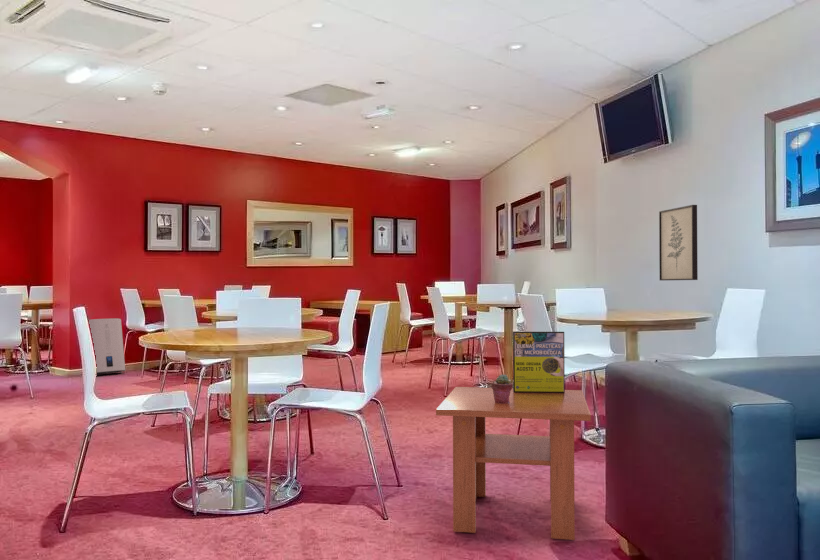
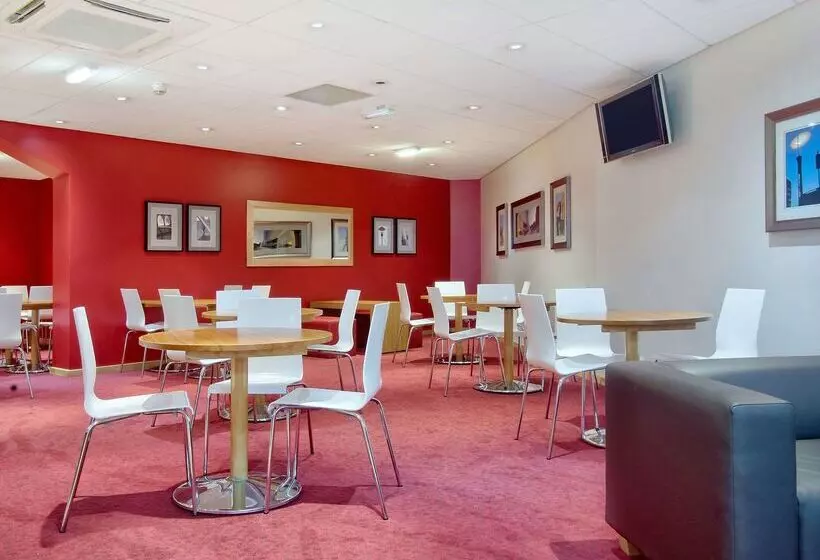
- water heater (104, 346)
- wall art (677, 244)
- potted succulent (501, 387)
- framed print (538, 361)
- coffee table (515, 457)
